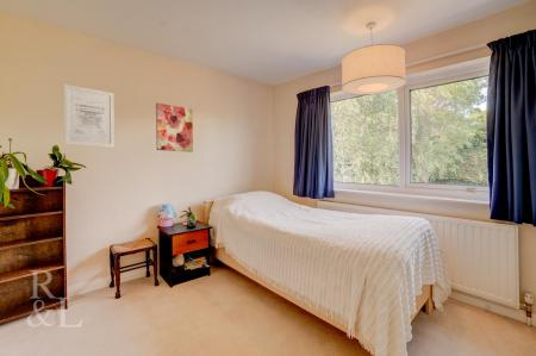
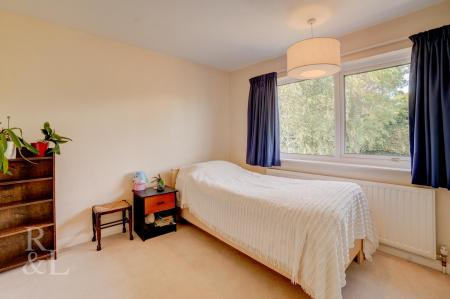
- wall art (89, 117)
- wall art (175, 129)
